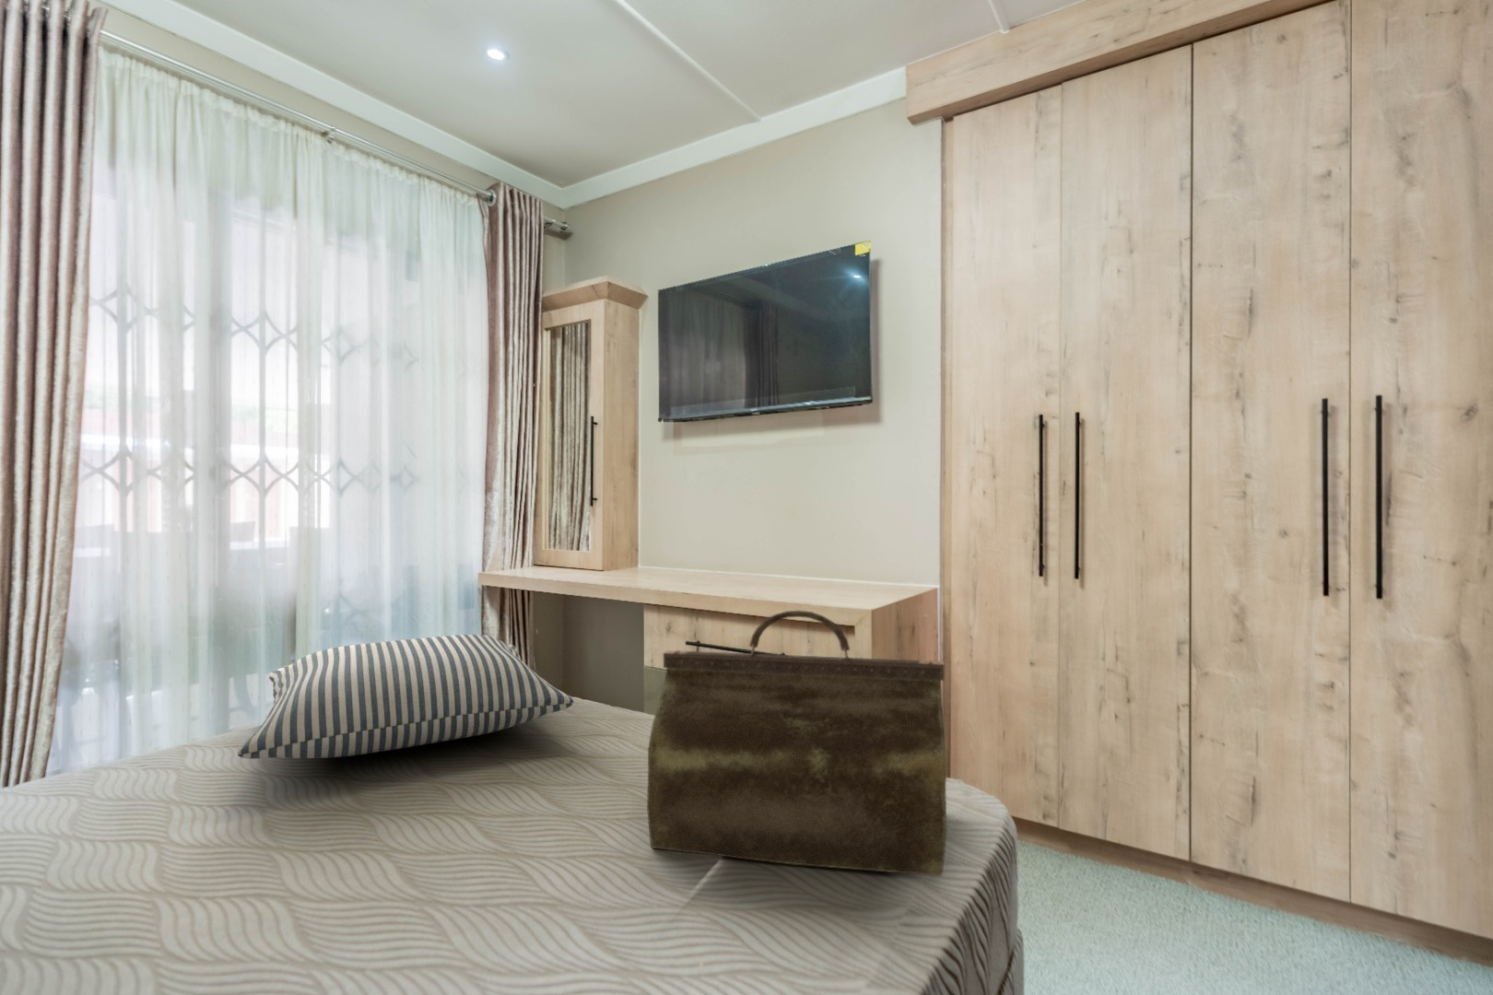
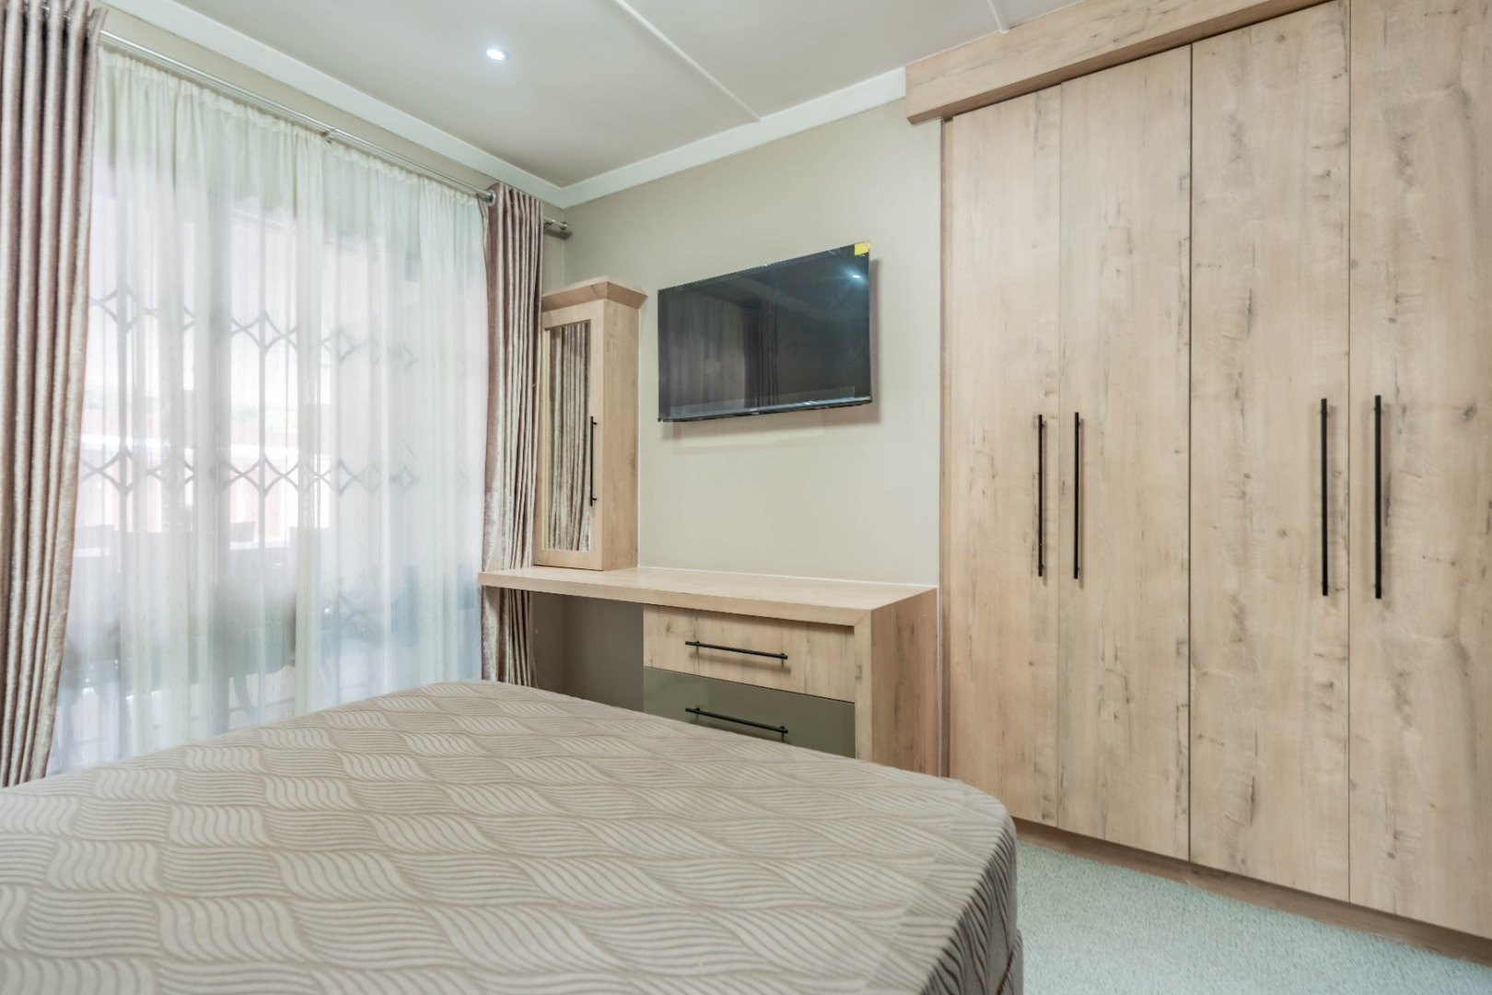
- pillow (412, 689)
- handbag (798, 720)
